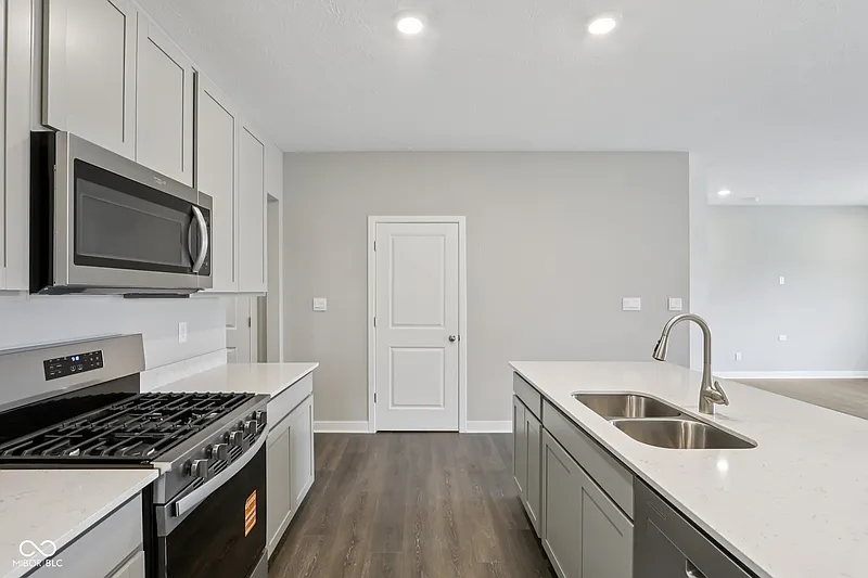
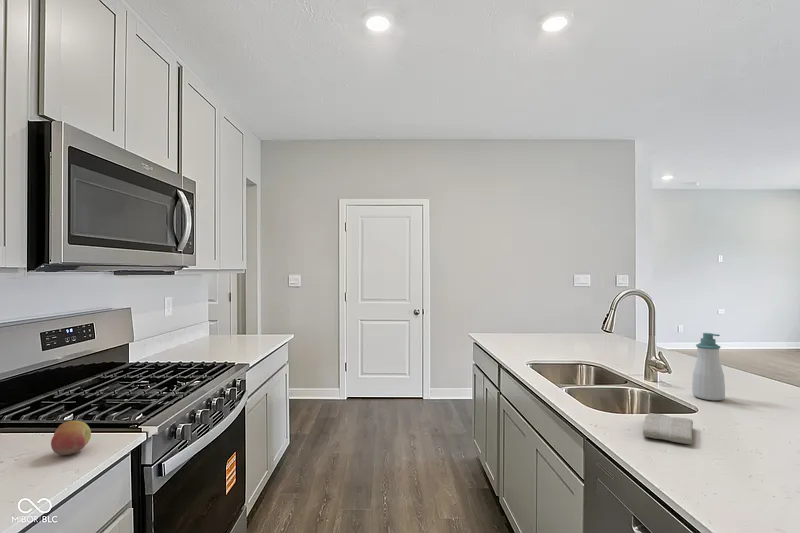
+ soap bottle (708, 365)
+ fruit (70, 437)
+ washcloth (668, 427)
